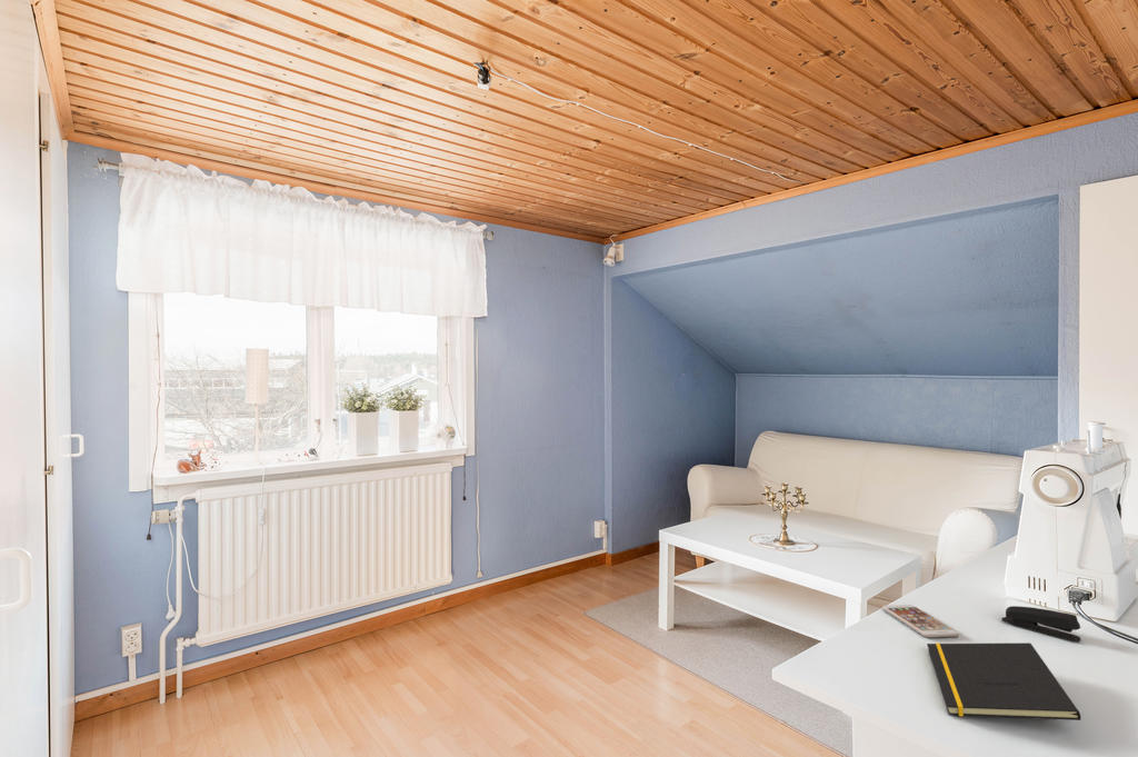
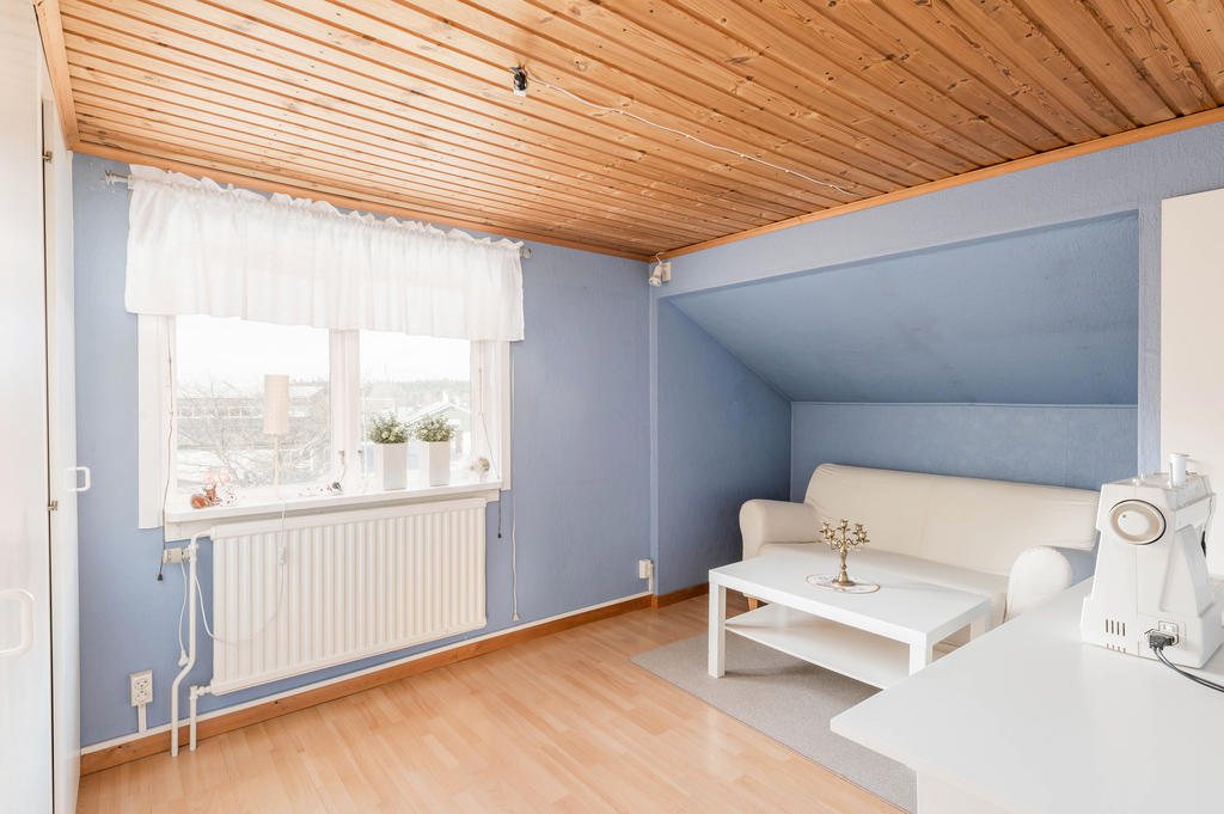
- stapler (1039, 618)
- smartphone (918, 619)
- notepad (992, 676)
